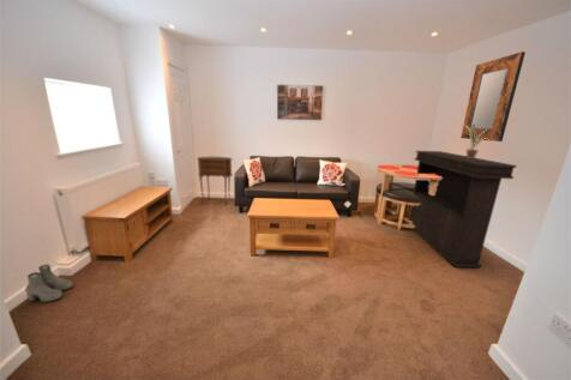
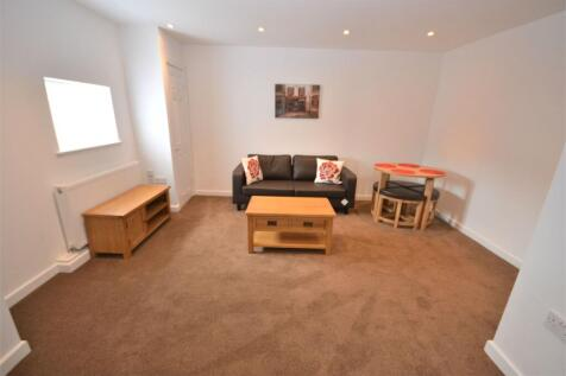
- home mirror (488, 101)
- side table (216, 175)
- potted plant (471, 140)
- boots (48, 282)
- console table (446, 201)
